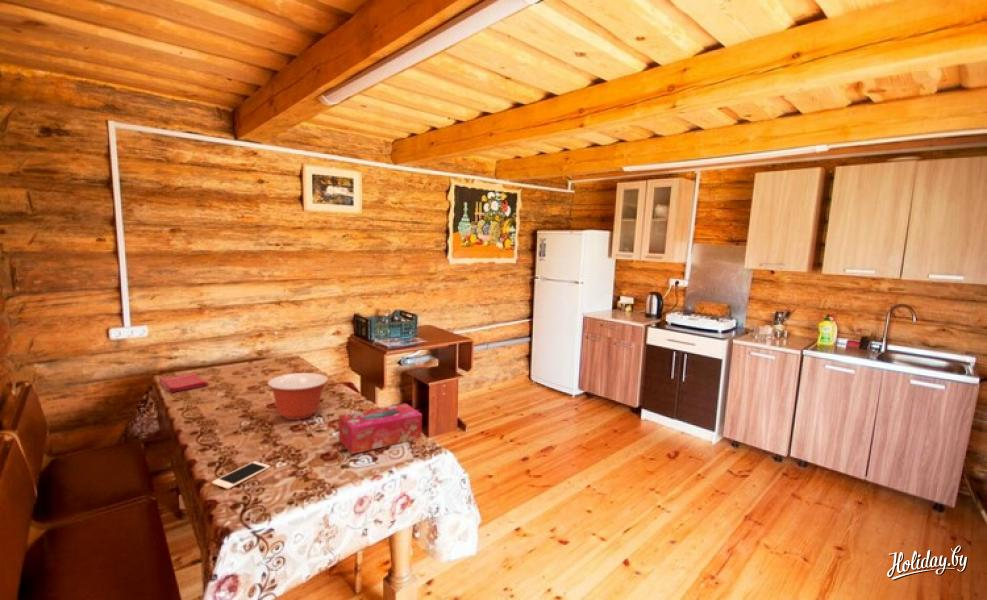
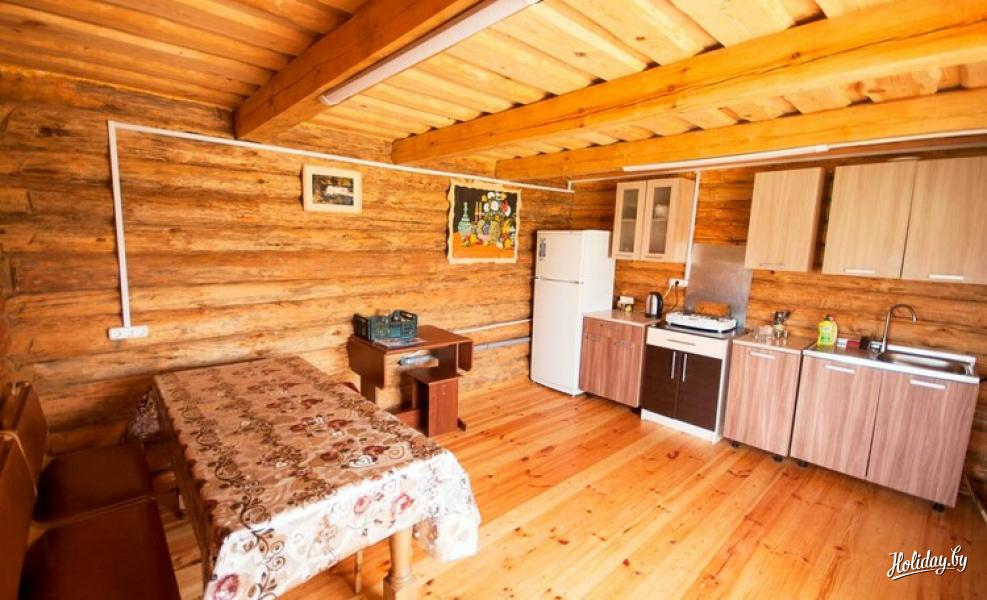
- cell phone (242, 474)
- tissue box (380, 426)
- mixing bowl (298, 397)
- dish towel (183, 381)
